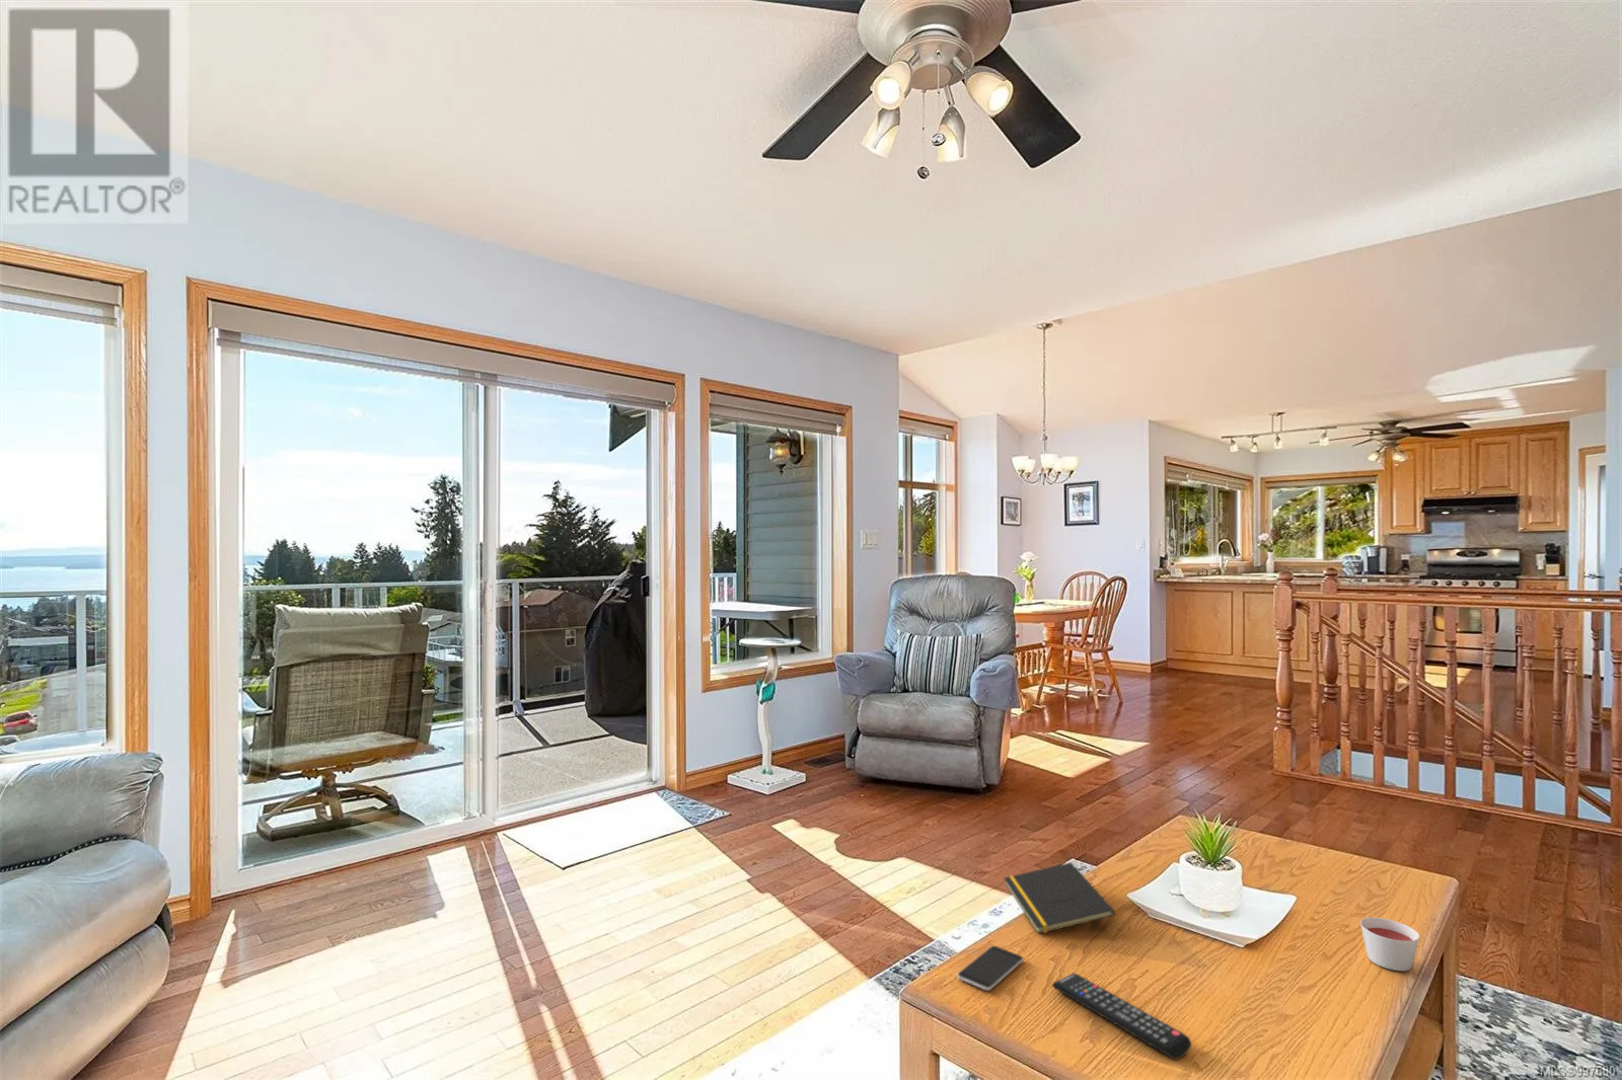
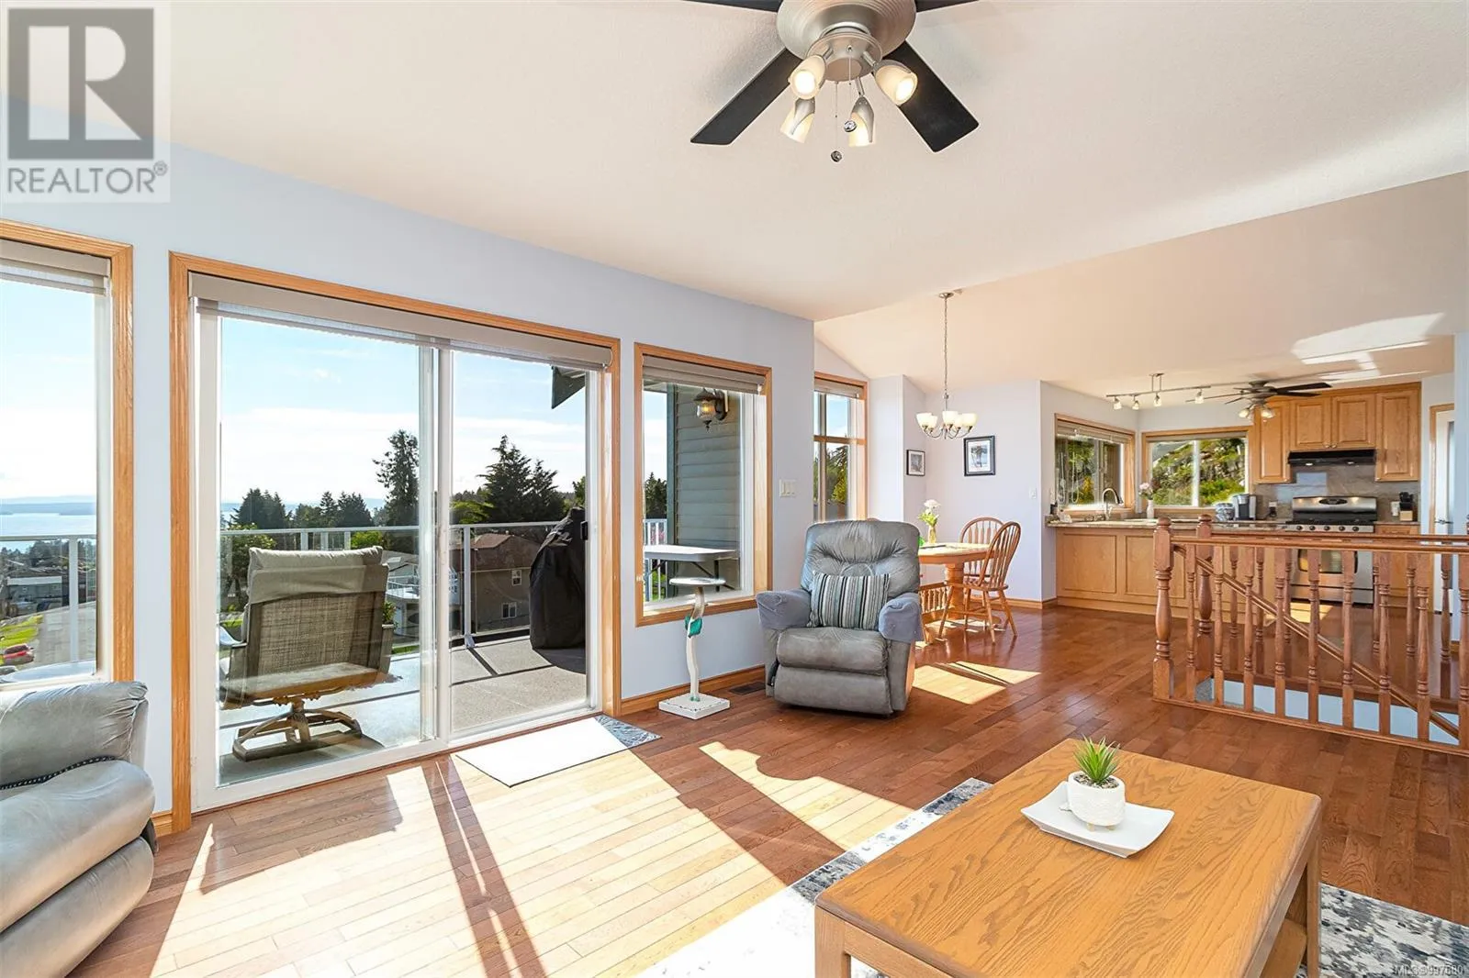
- candle (1389, 945)
- remote control (1117, 1014)
- notepad (1055, 896)
- smartphone (990, 967)
